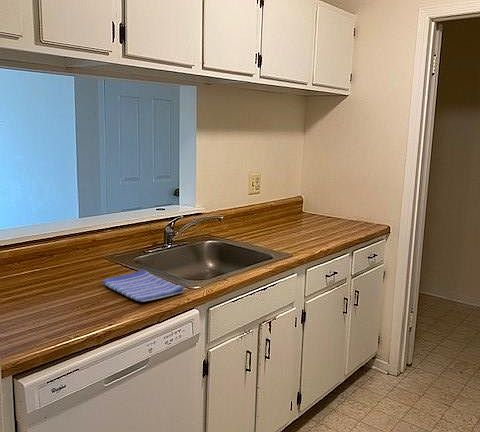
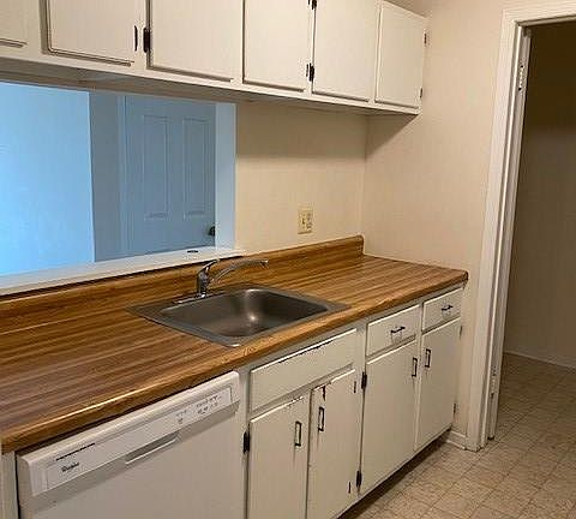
- dish towel (142, 284)
